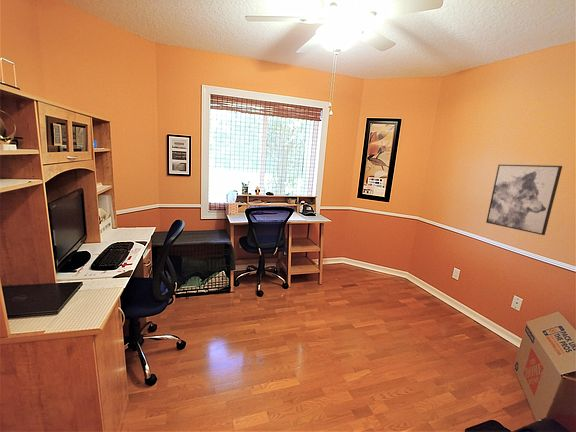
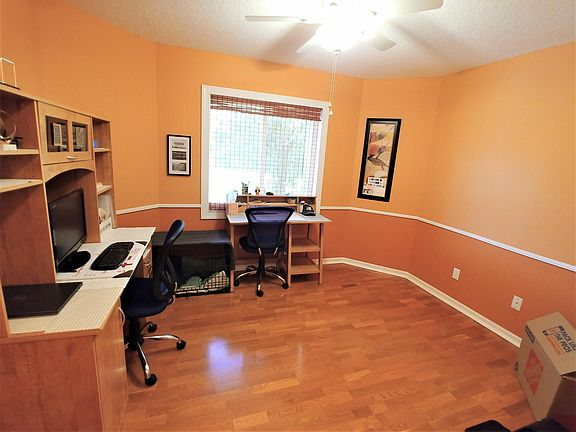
- wall art (520, 197)
